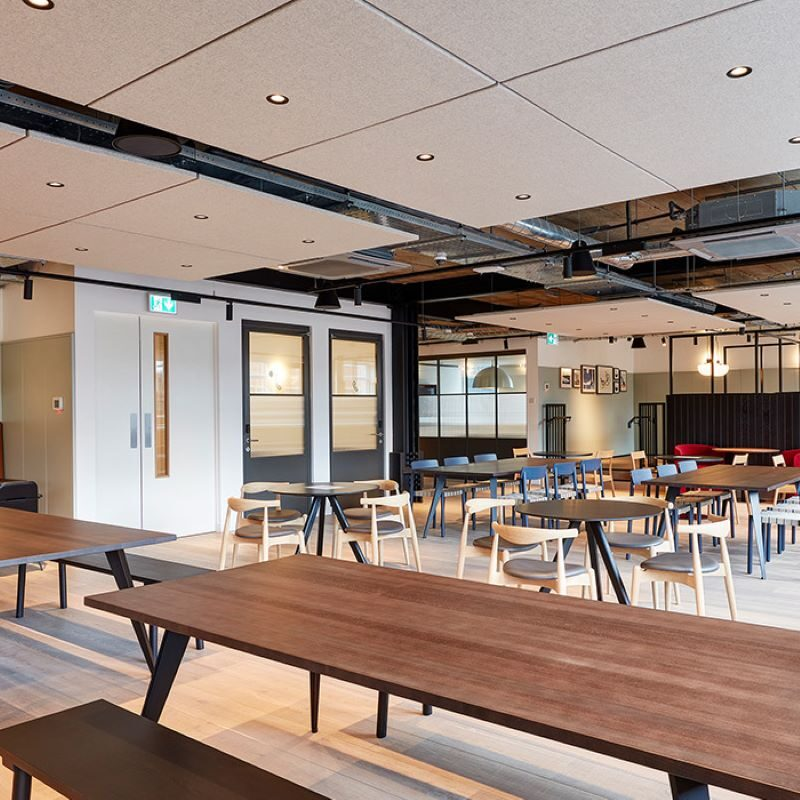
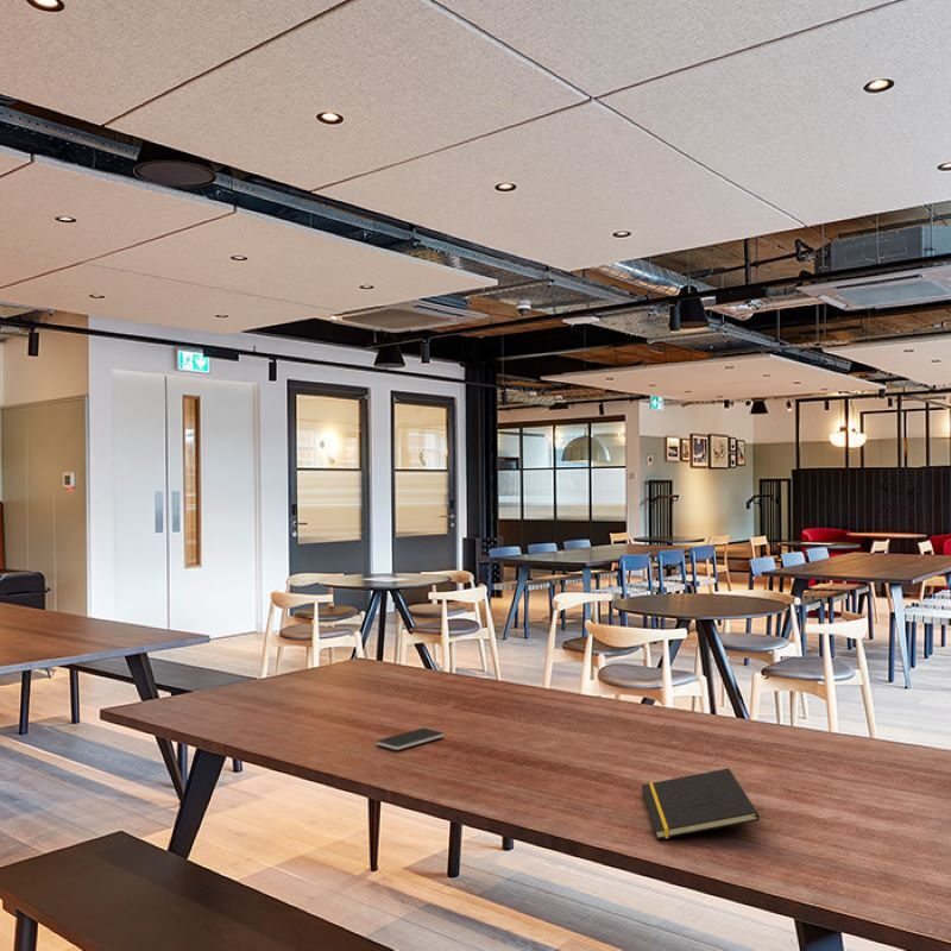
+ notepad (695, 801)
+ smartphone (410, 738)
